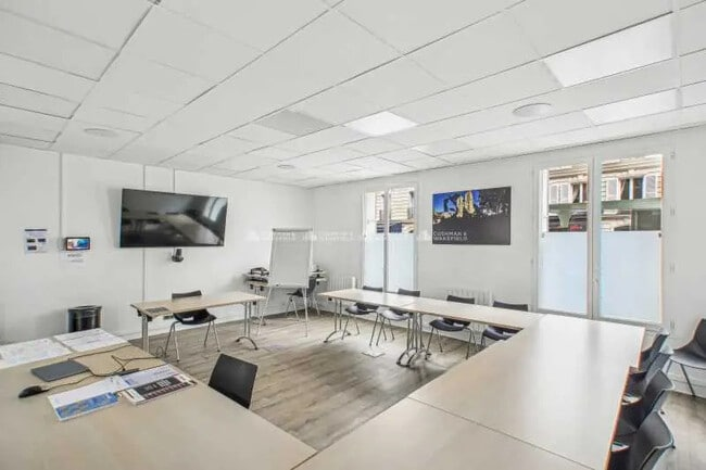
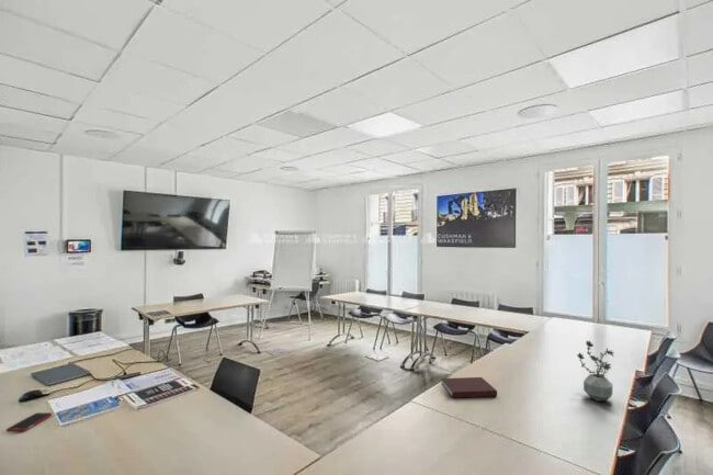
+ potted plant (596, 370)
+ cell phone (30, 421)
+ notebook (467, 386)
